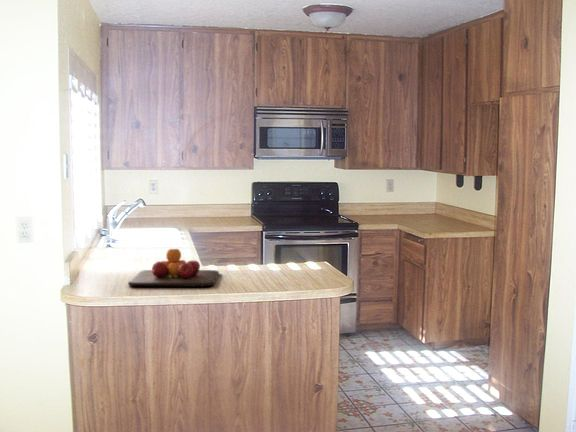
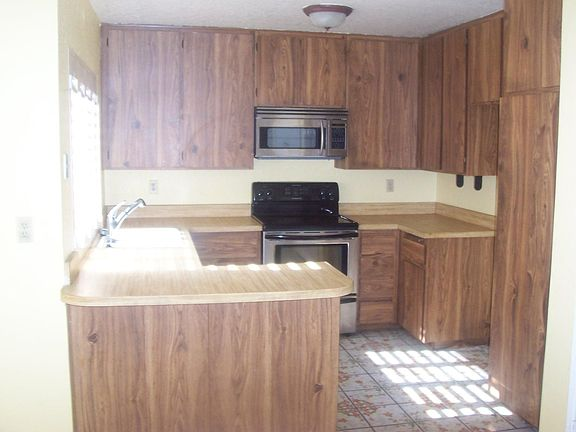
- chopping board (175, 264)
